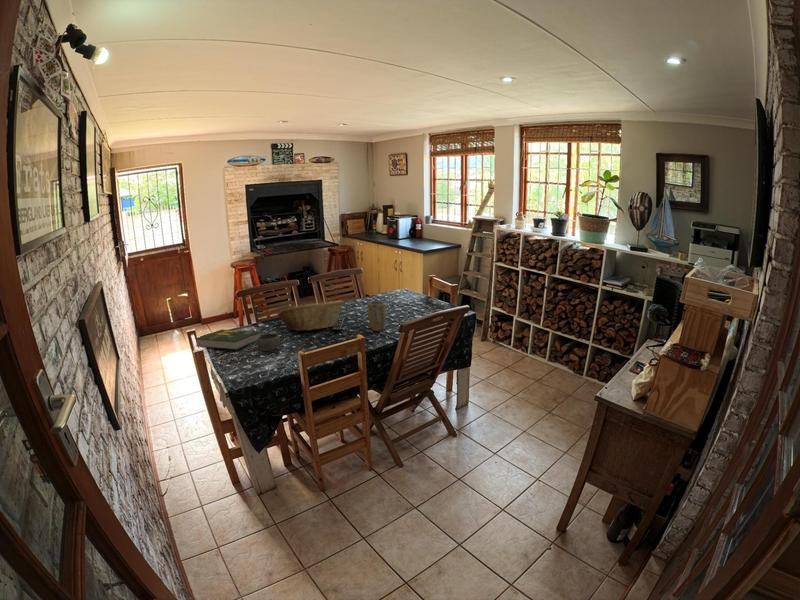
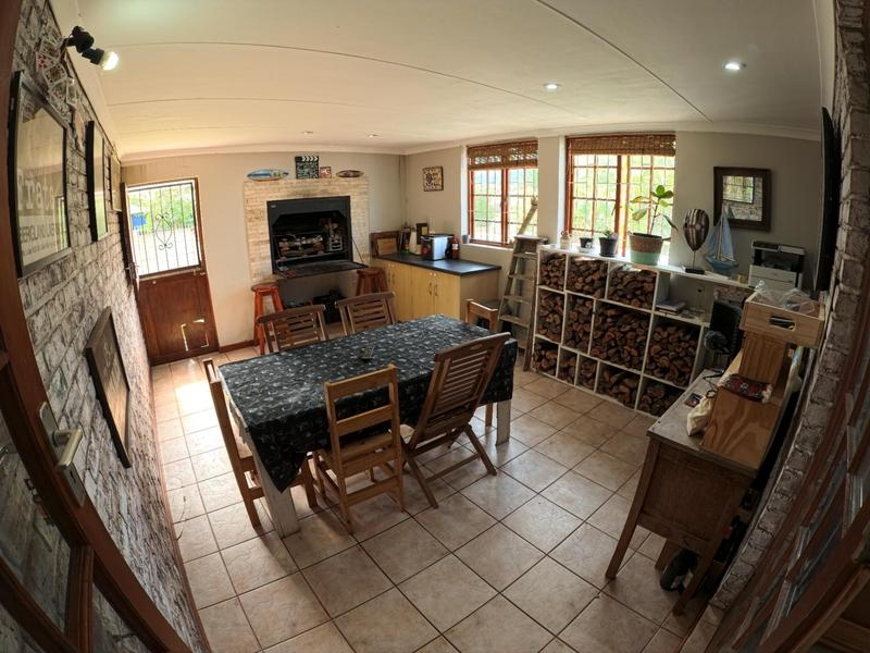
- bowl (268, 342)
- fruit basket (311, 313)
- plant pot (377, 316)
- book (229, 338)
